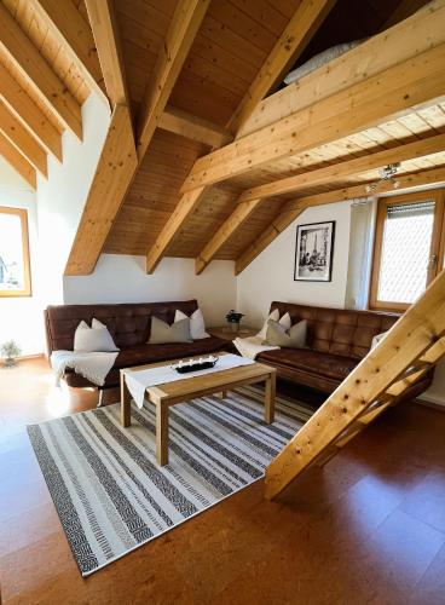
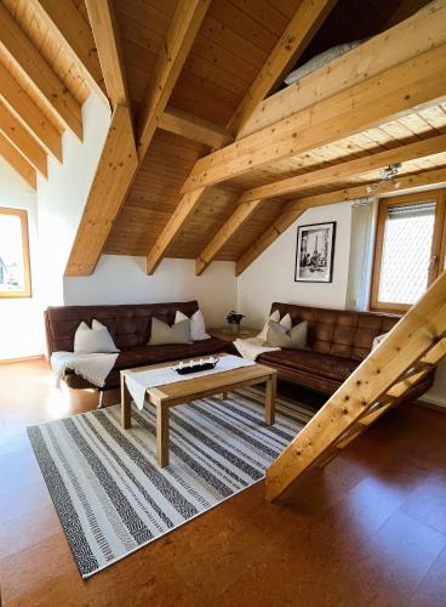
- potted plant (10, 351)
